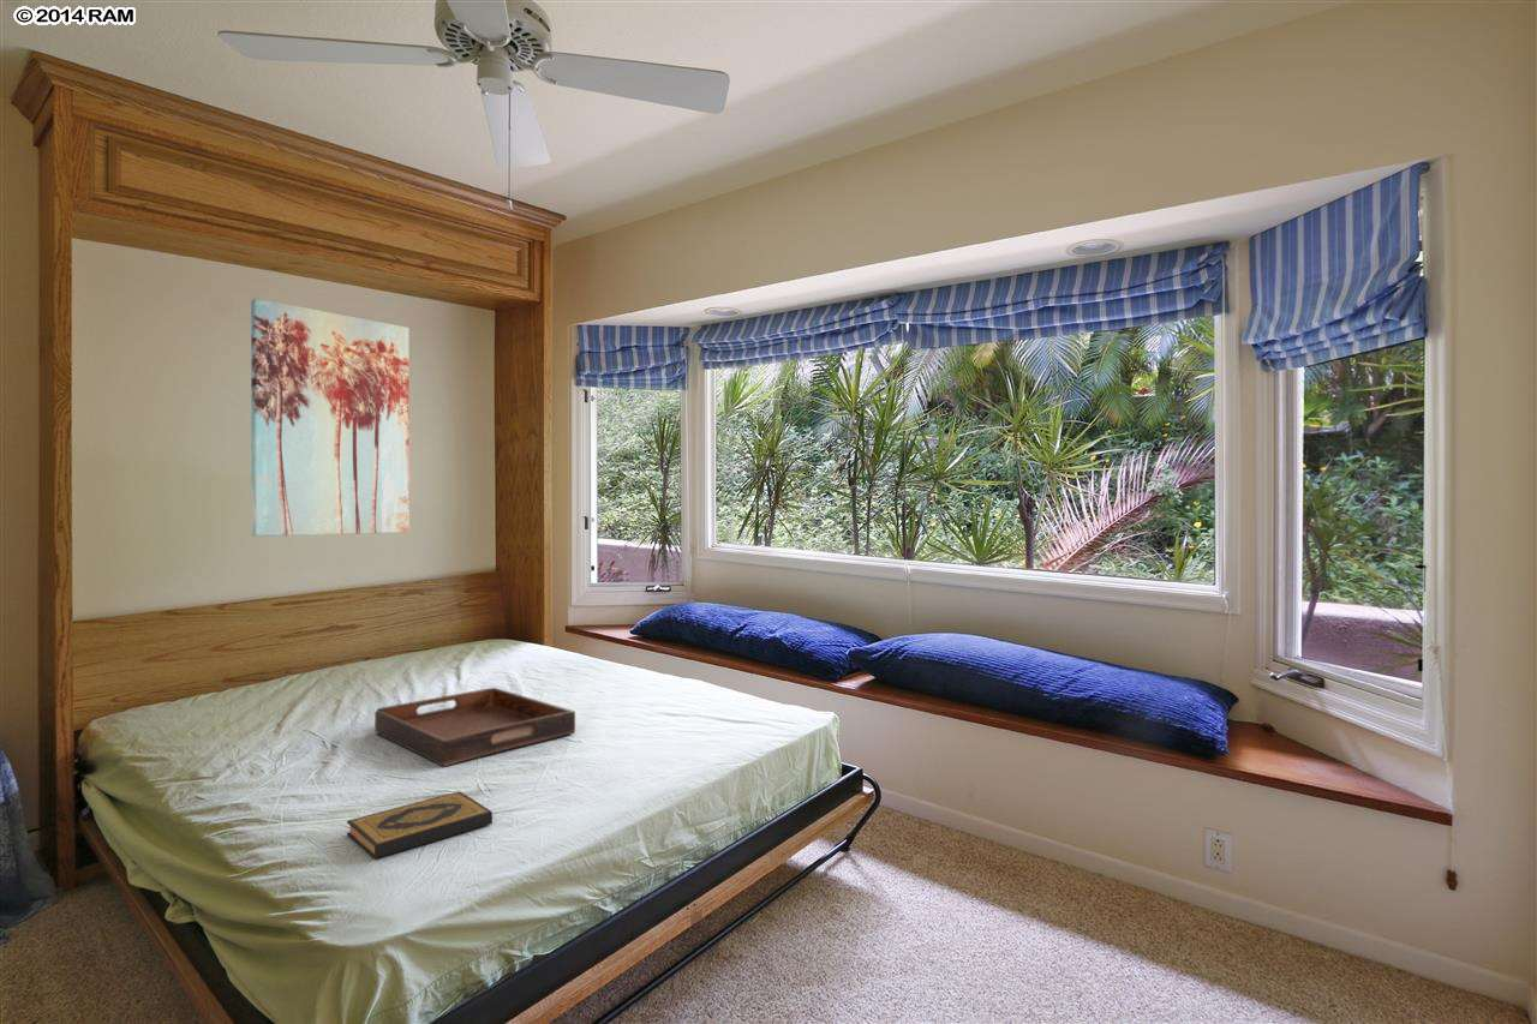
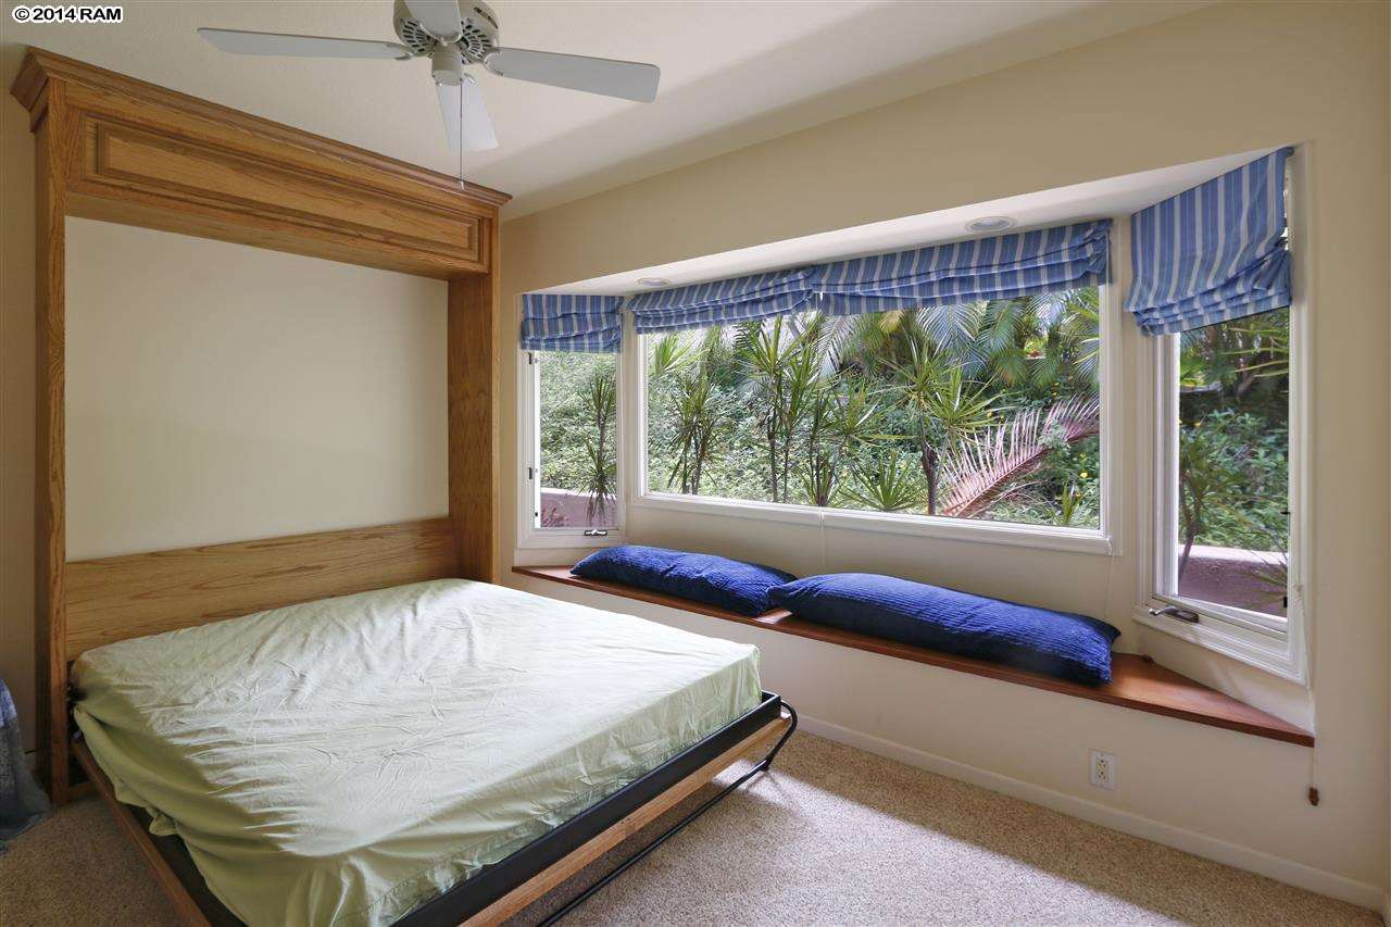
- hardback book (420, 822)
- serving tray (472, 720)
- wall art (335, 424)
